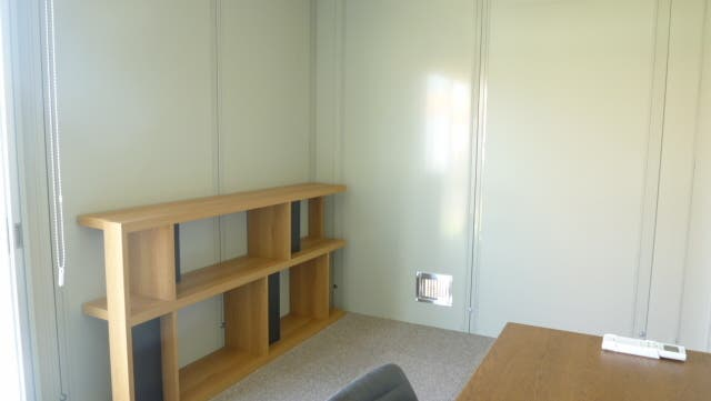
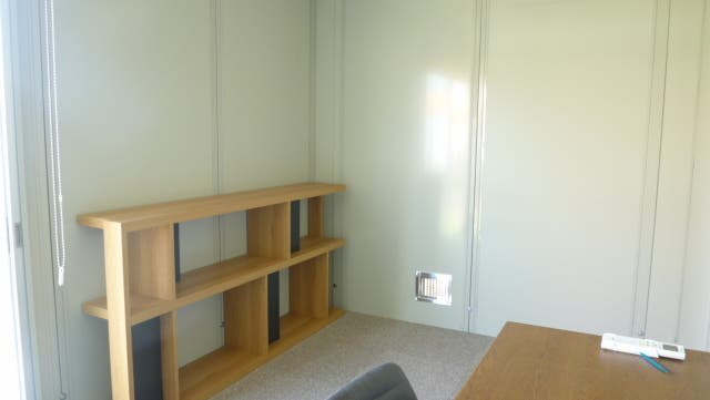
+ pen (652, 361)
